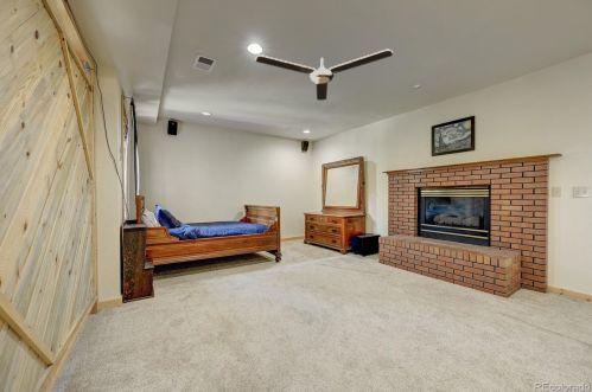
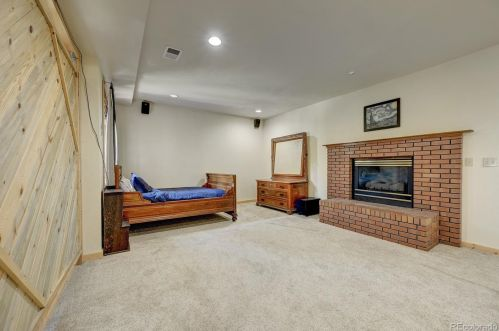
- ceiling fan (322, 76)
